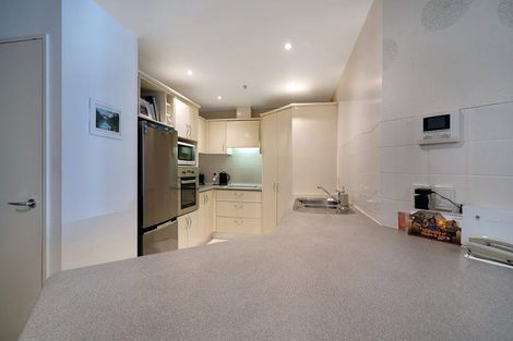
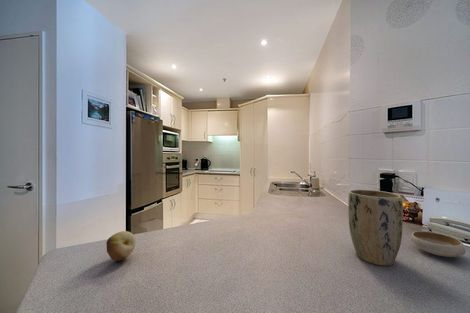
+ bowl (436, 244)
+ fruit (121, 245)
+ plant pot (373, 225)
